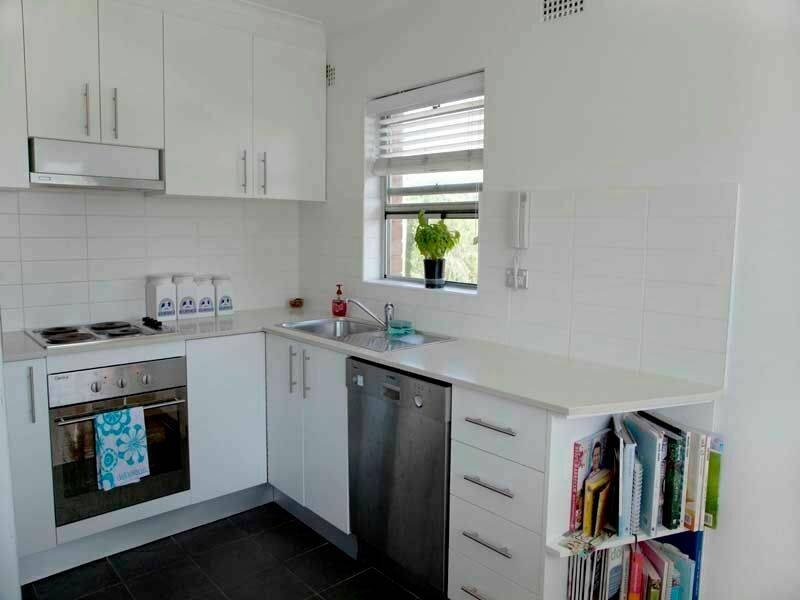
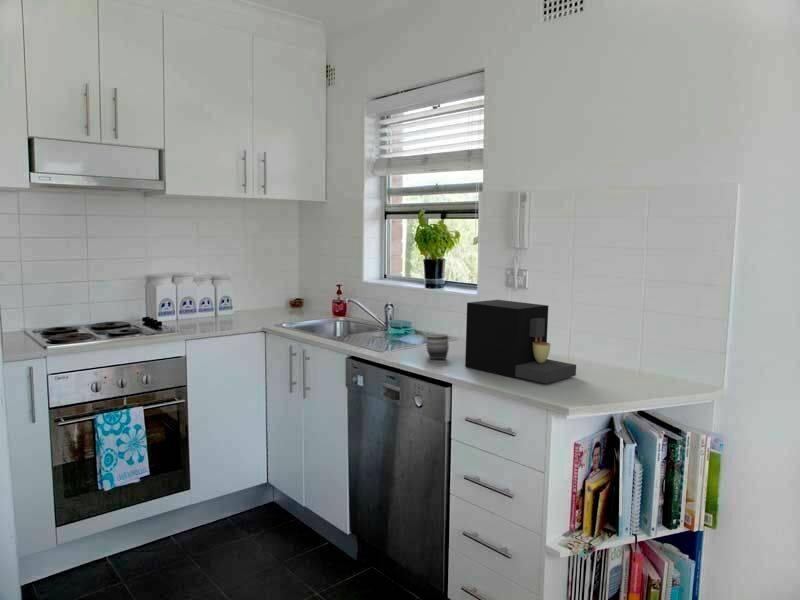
+ coffee maker (519, 338)
+ mug (434, 345)
